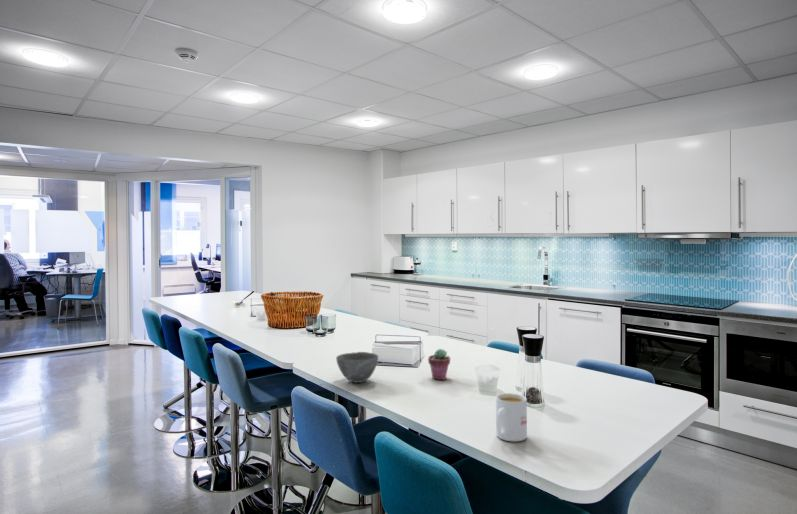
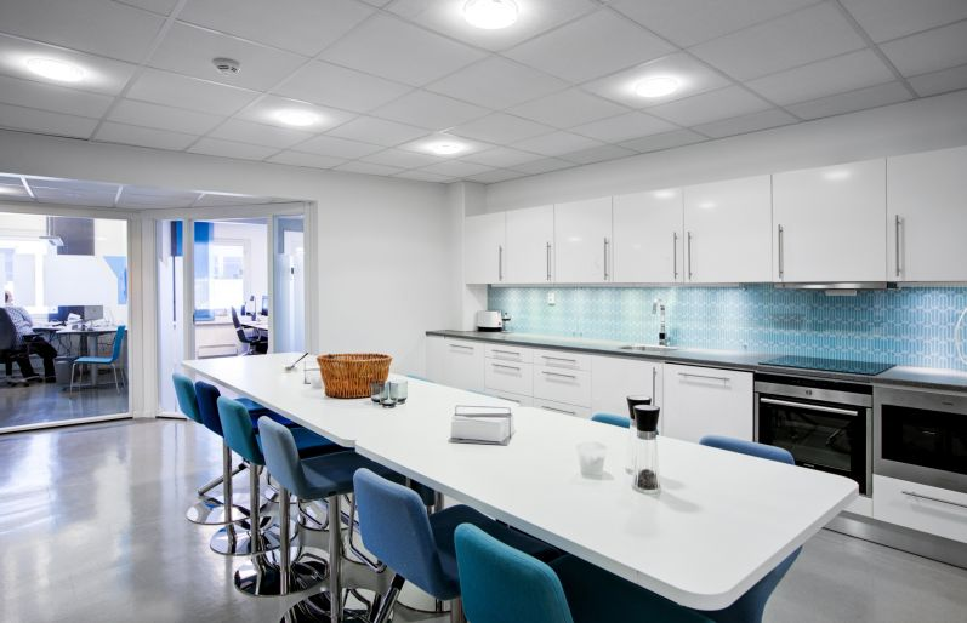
- mug (508, 418)
- potted succulent (439, 363)
- bowl (357, 368)
